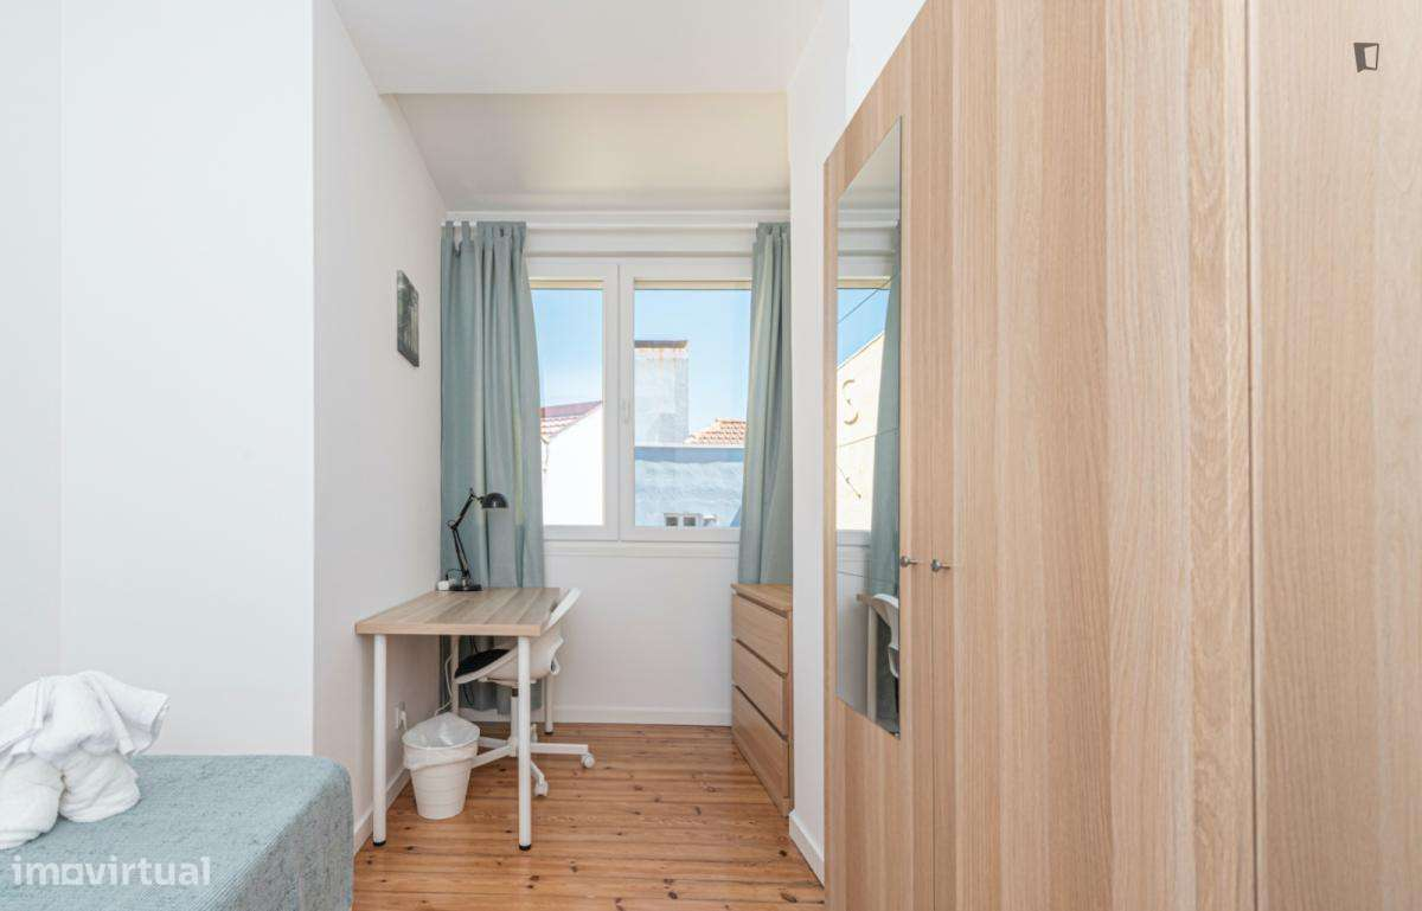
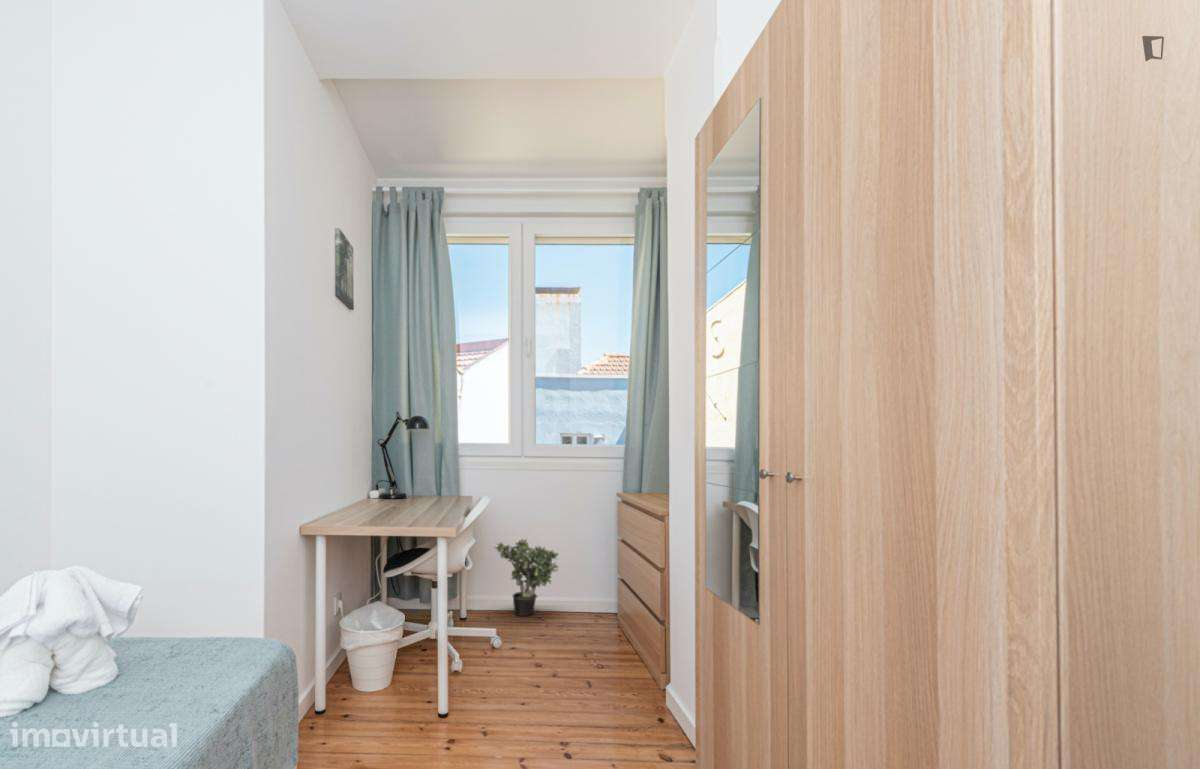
+ potted plant (526, 576)
